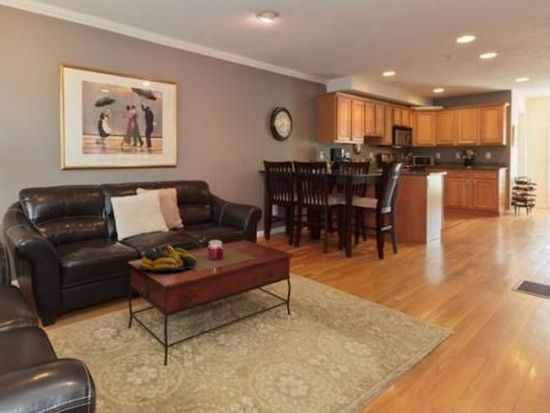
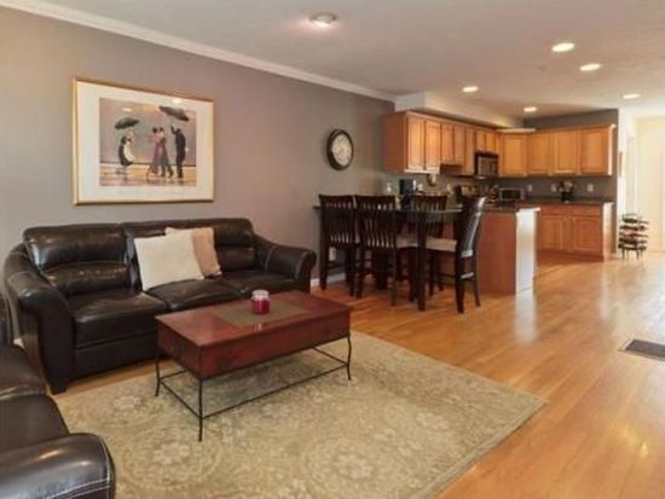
- fruit bowl (168, 256)
